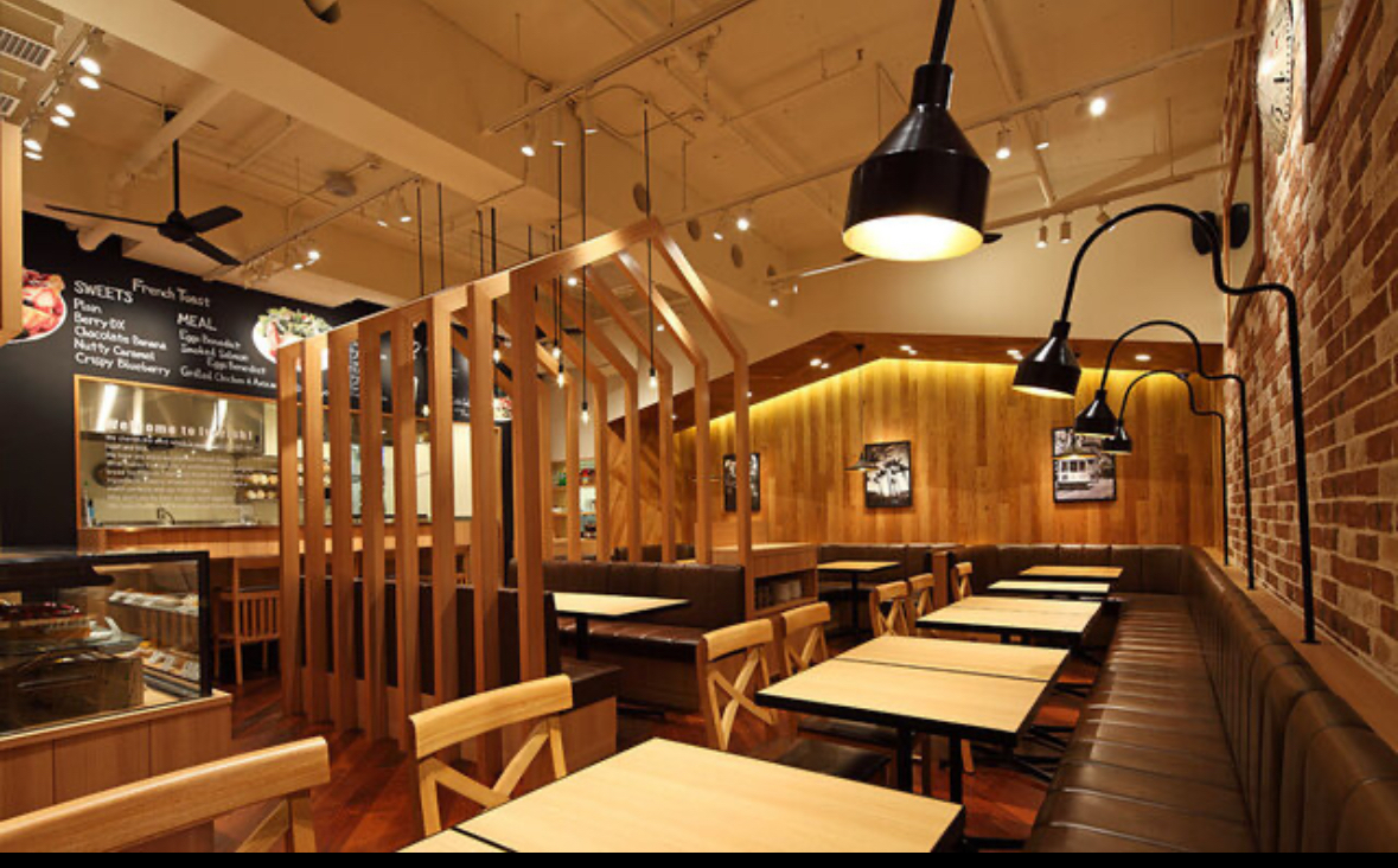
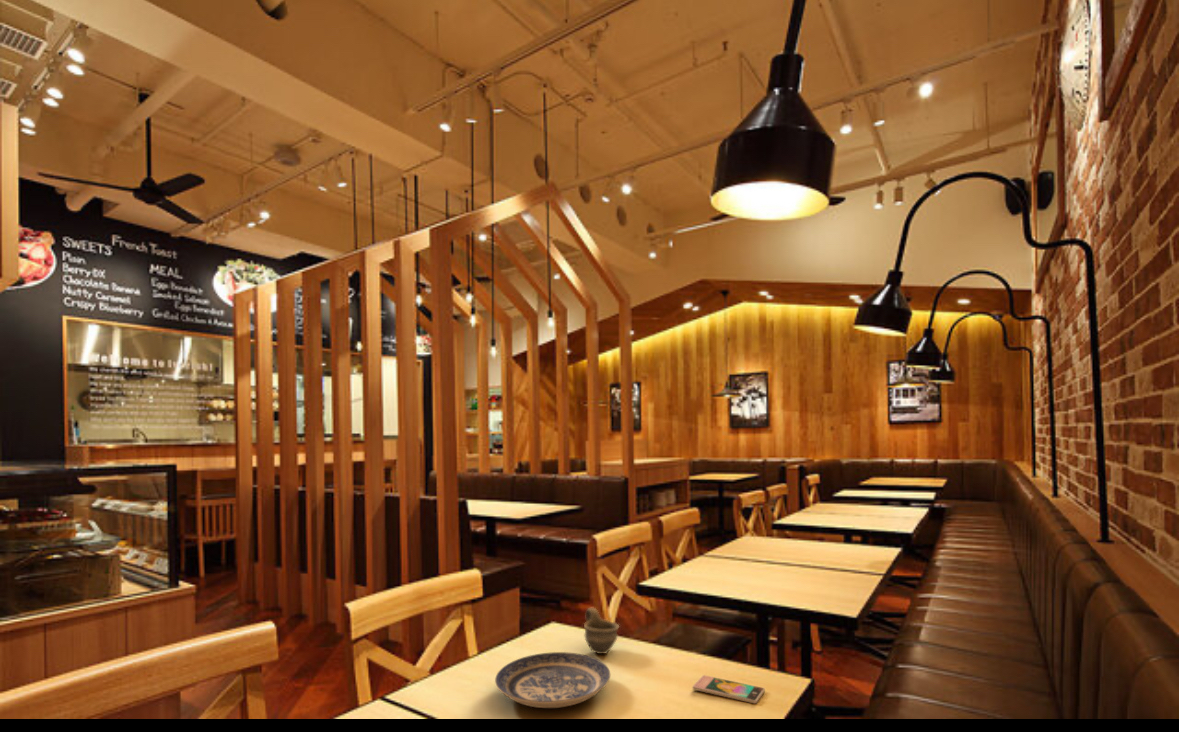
+ cup (601, 631)
+ smartphone (728, 688)
+ plate (553, 683)
